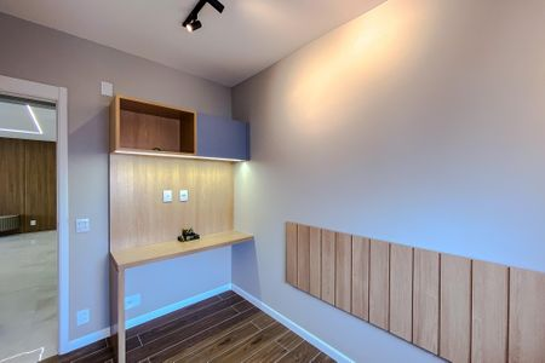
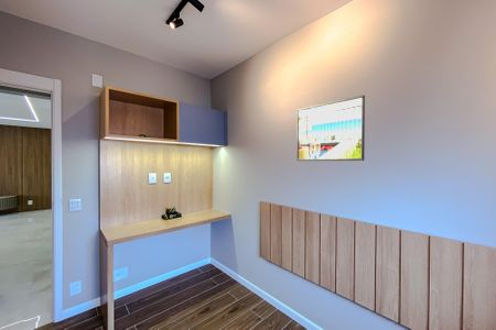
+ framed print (326, 132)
